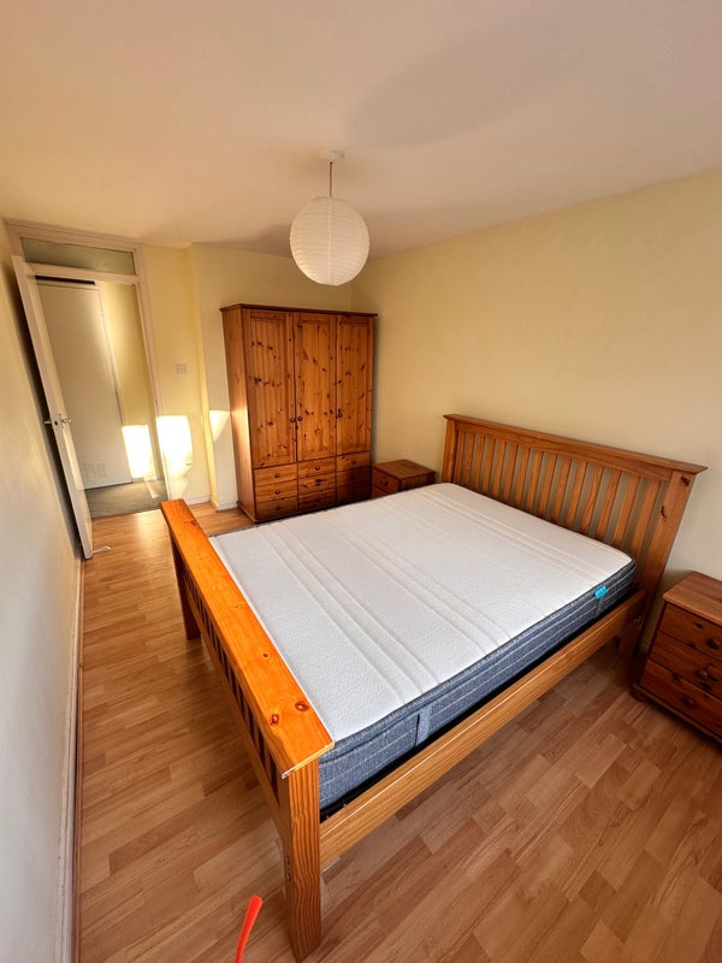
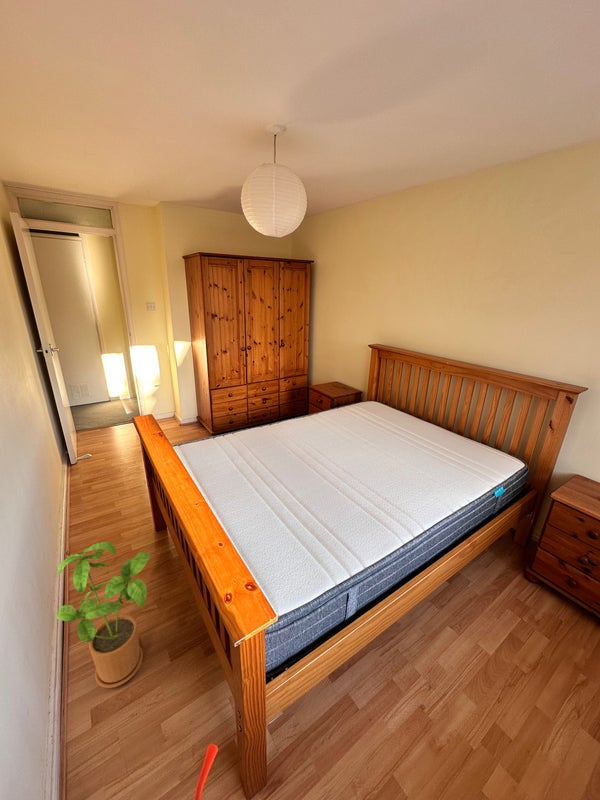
+ house plant (115, 610)
